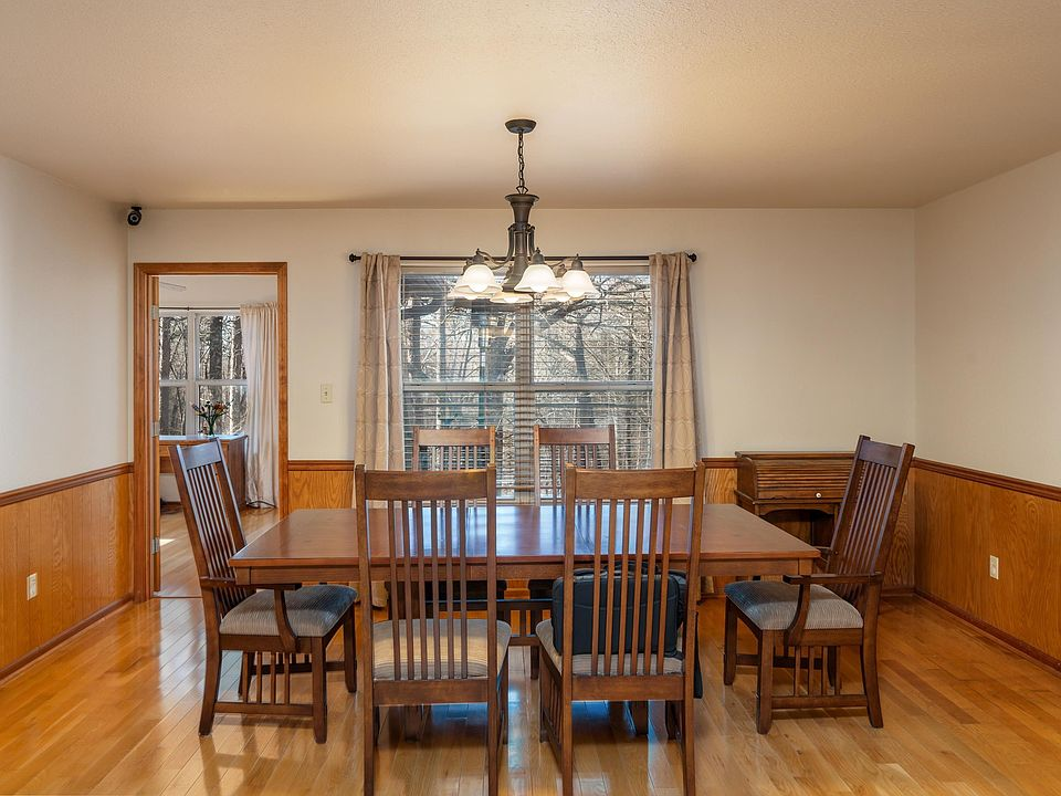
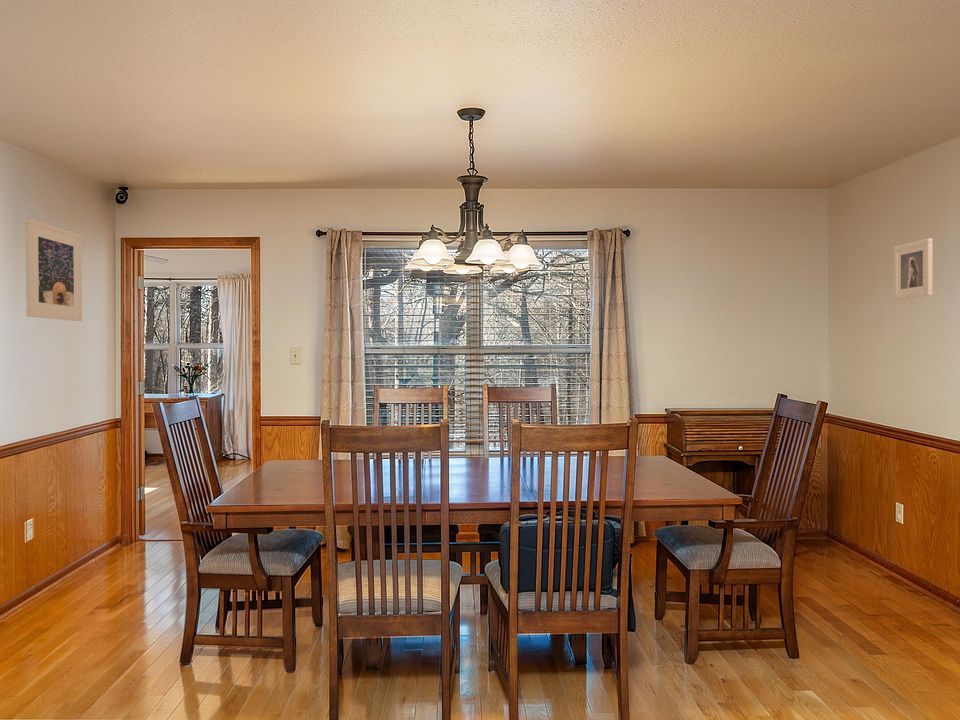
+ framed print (55, 273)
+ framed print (912, 270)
